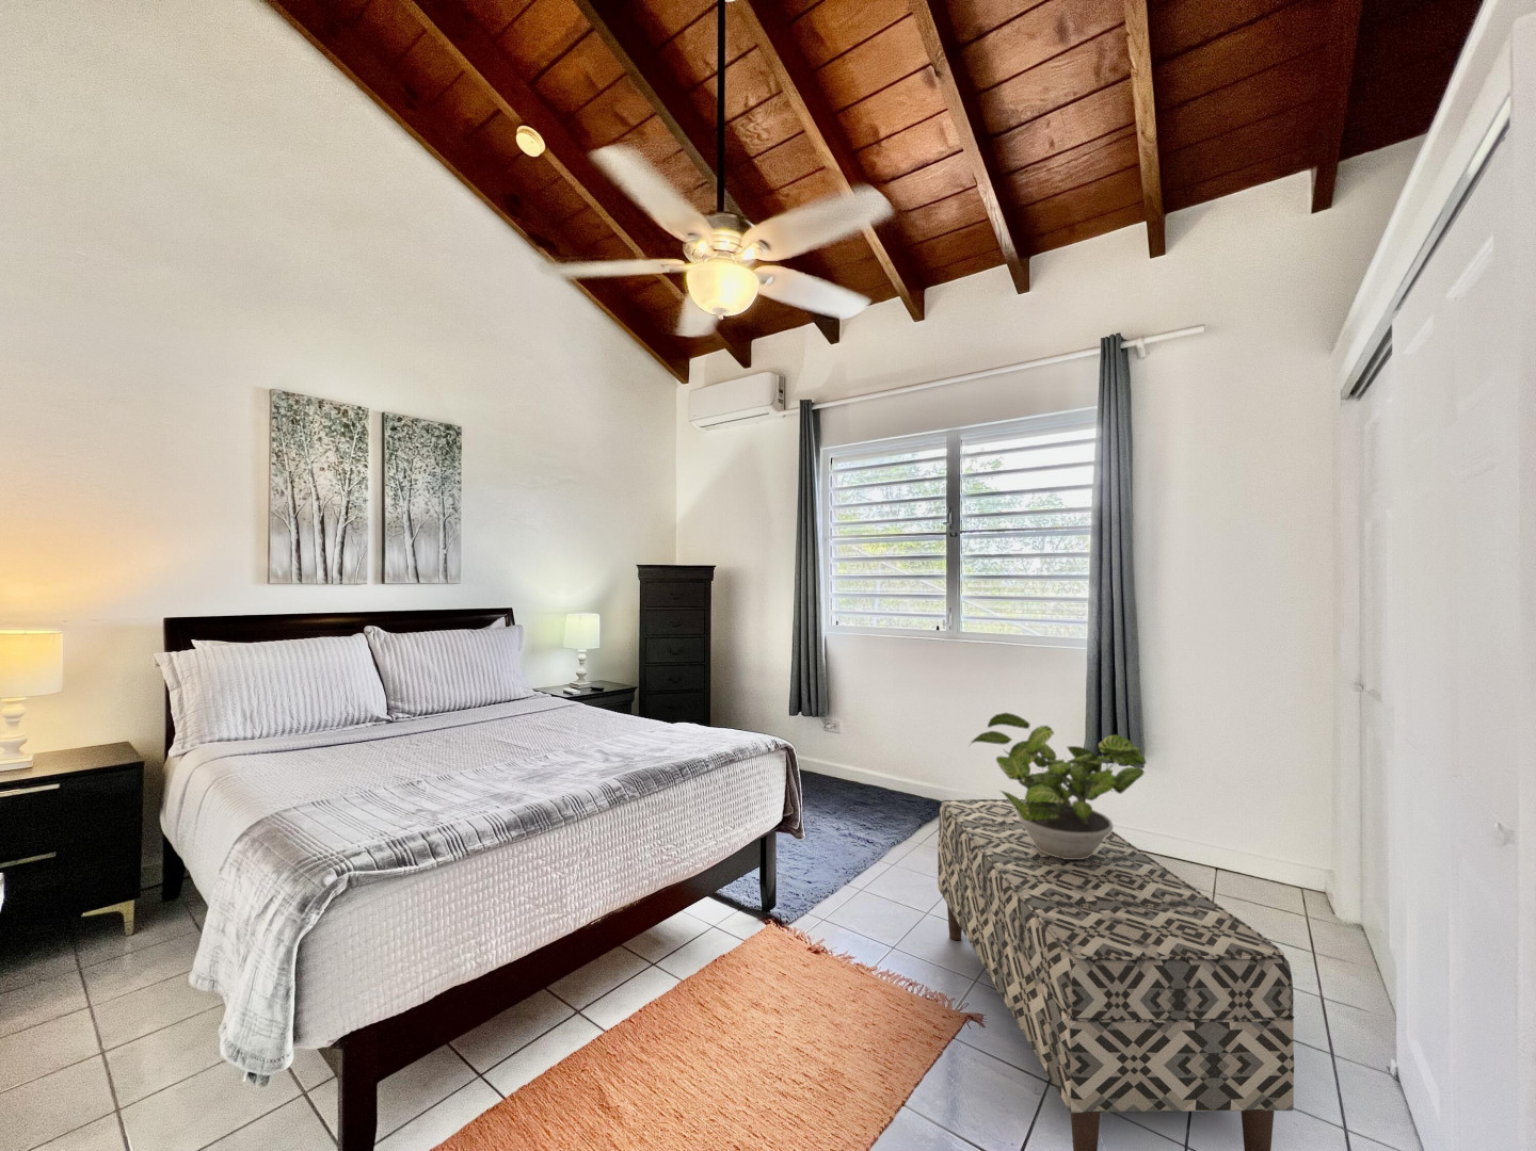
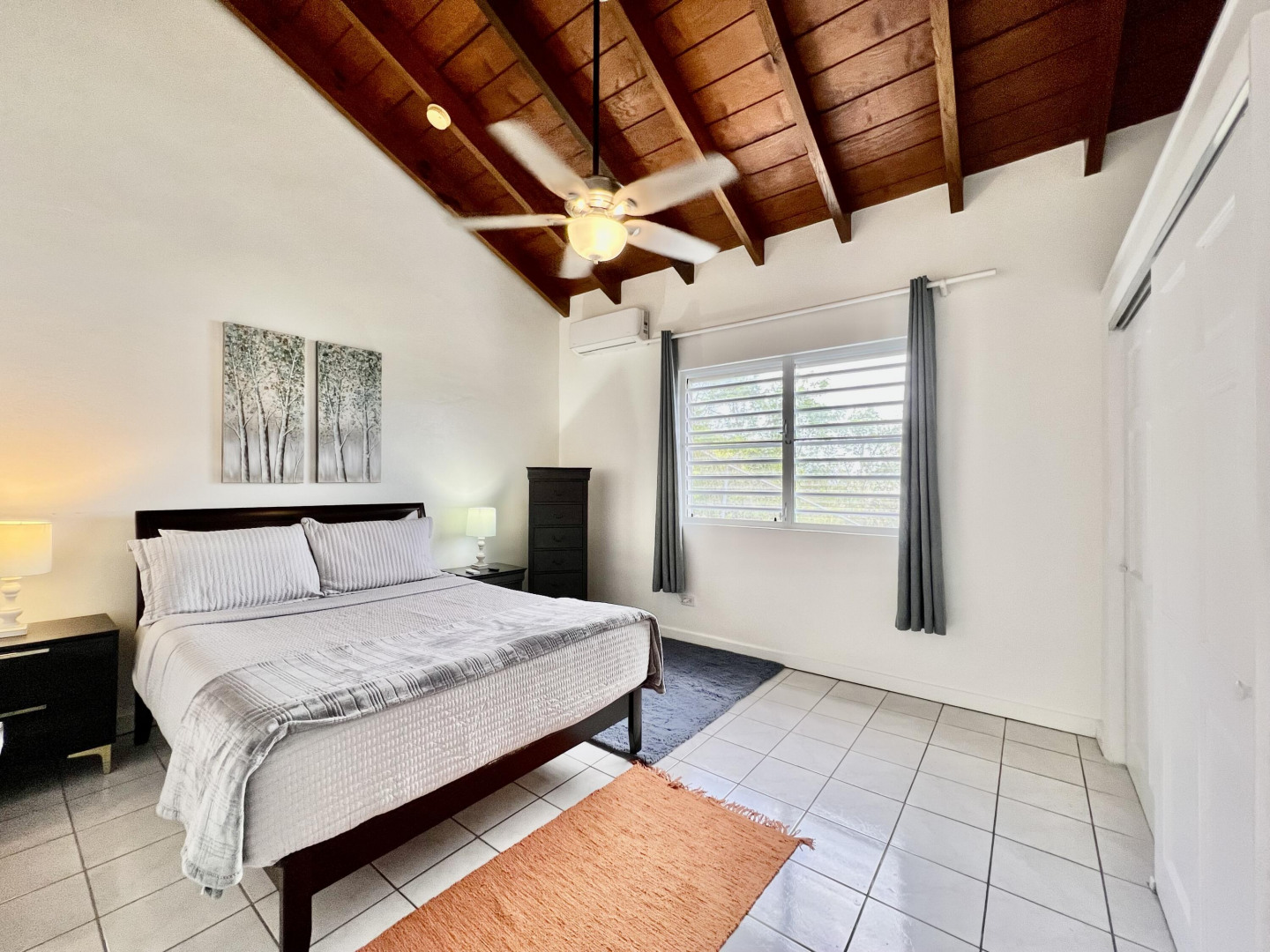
- bench (1069, 939)
- potted plant (1053, 781)
